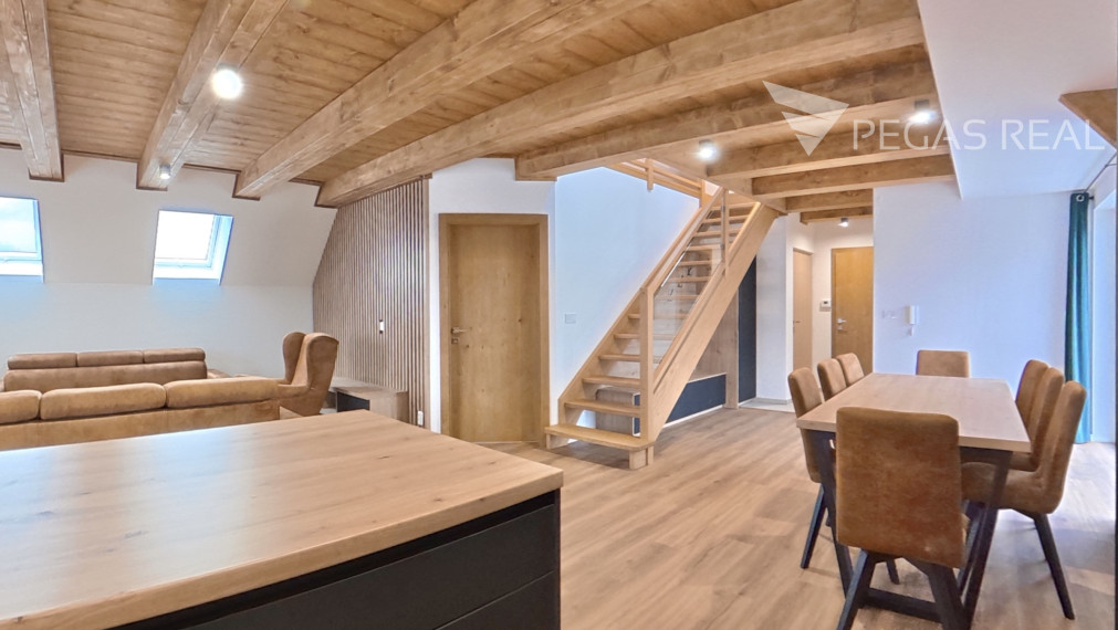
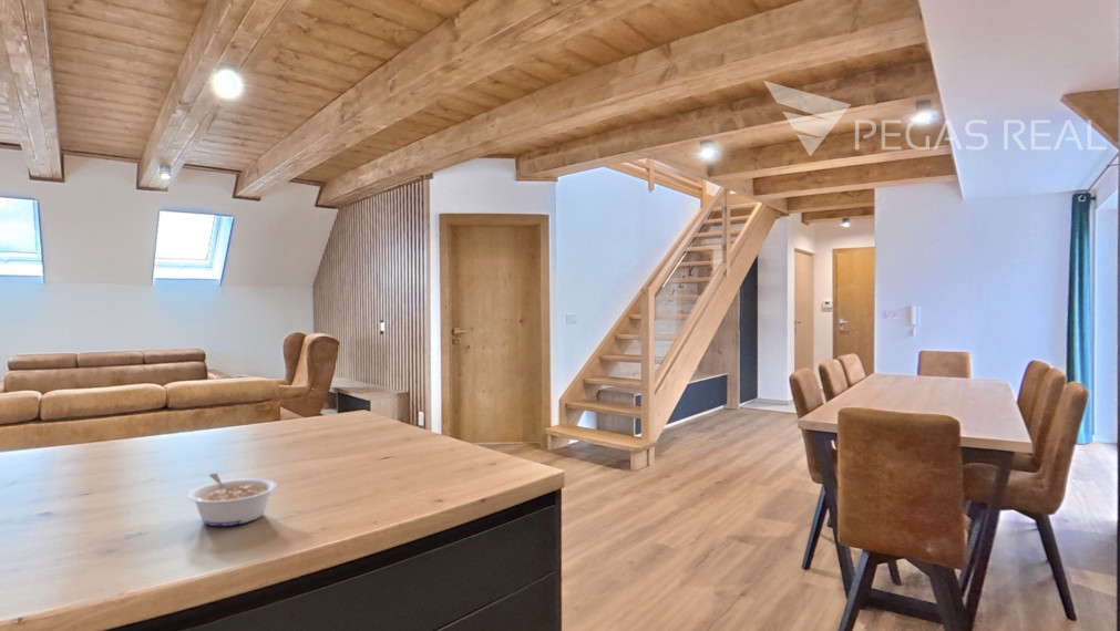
+ legume (230, 499)
